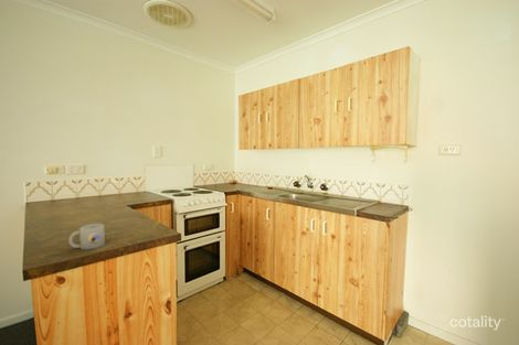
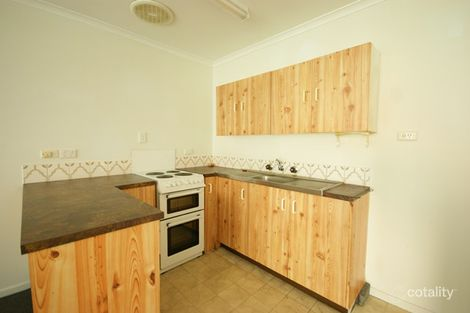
- mug (87, 237)
